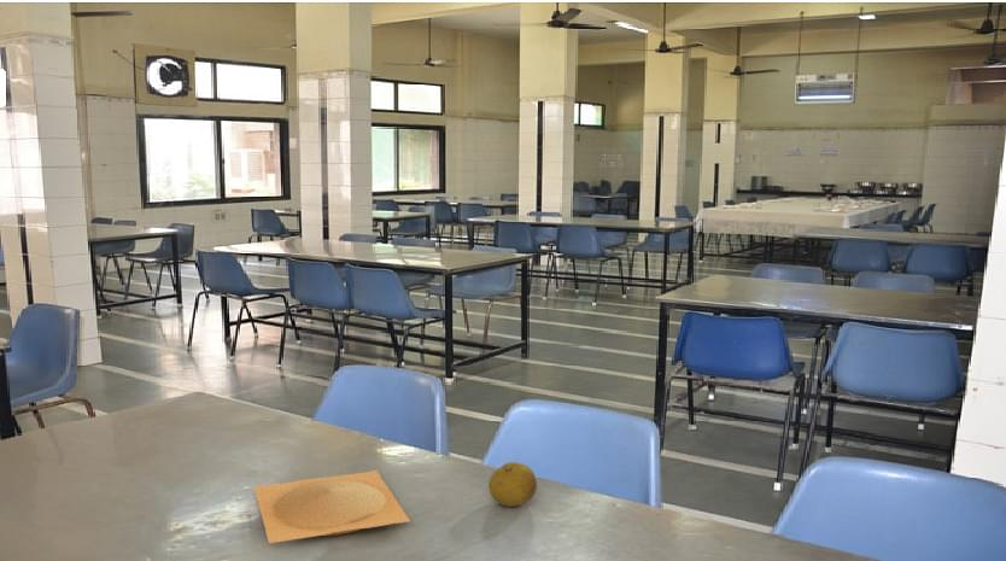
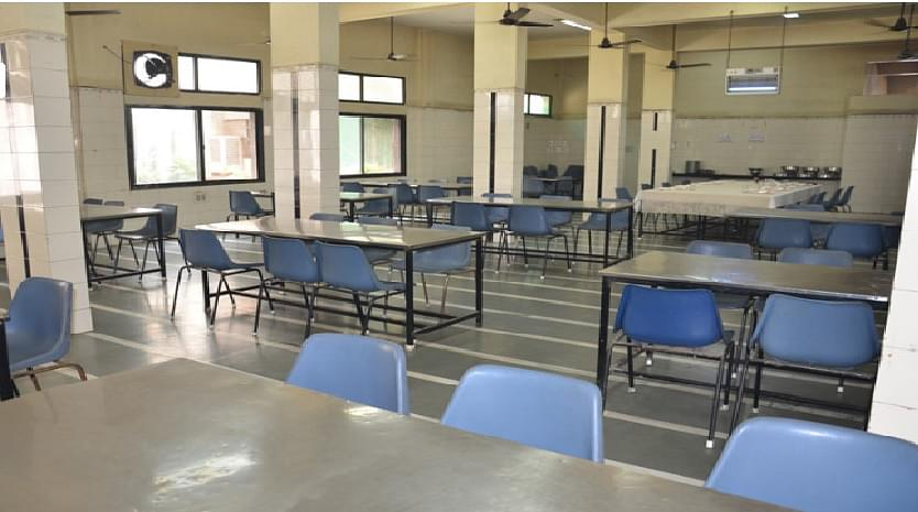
- plate (328, 499)
- fruit (513, 483)
